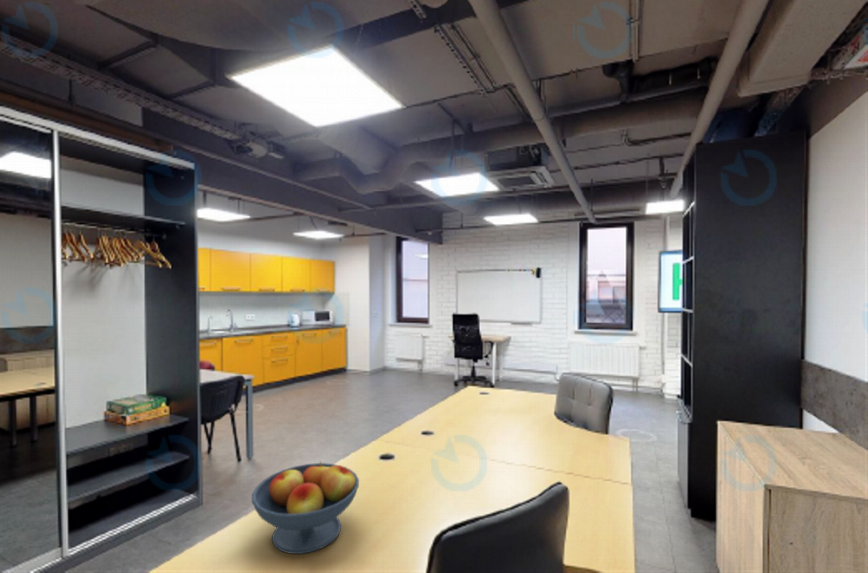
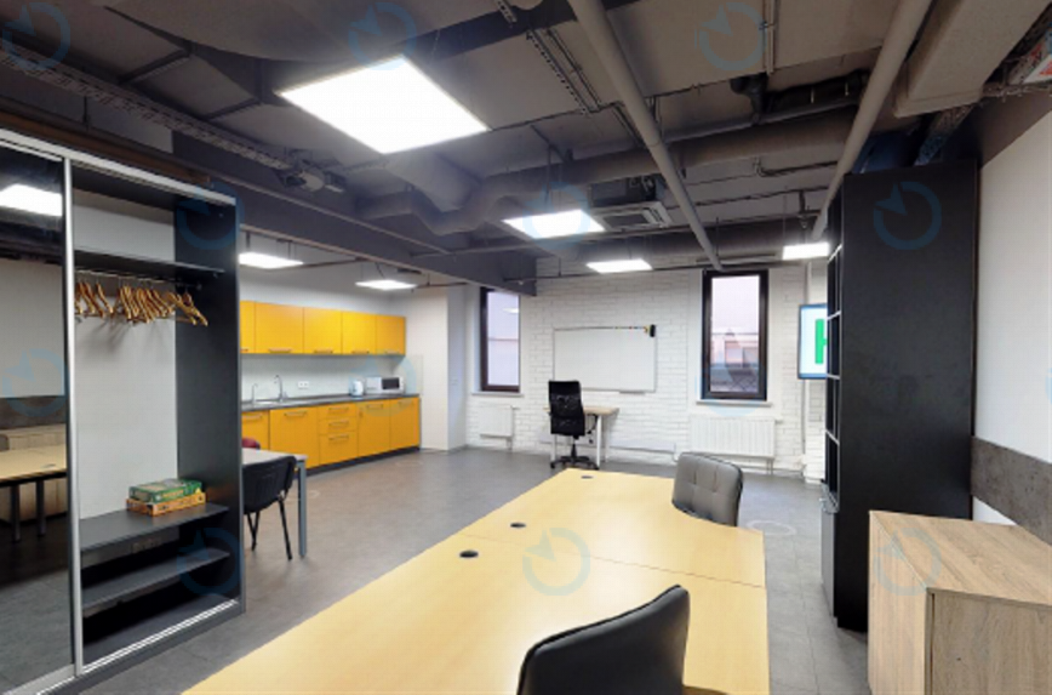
- fruit bowl (307, 501)
